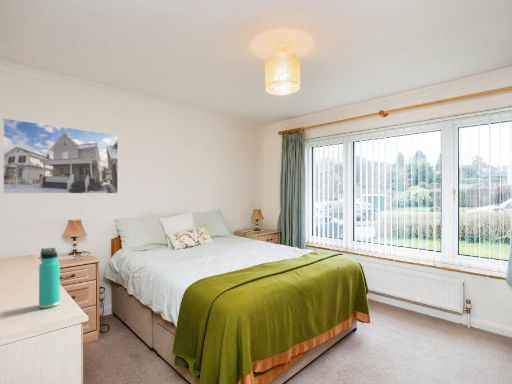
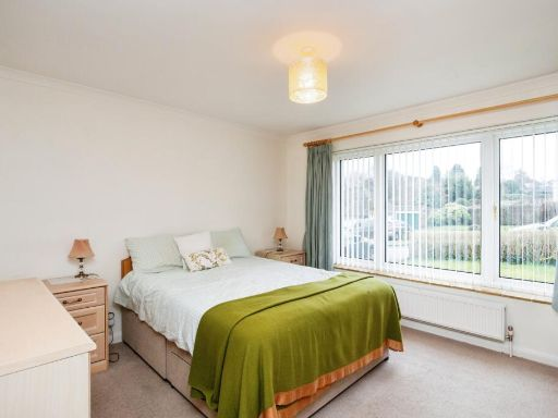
- thermos bottle (49, 276)
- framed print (67, 160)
